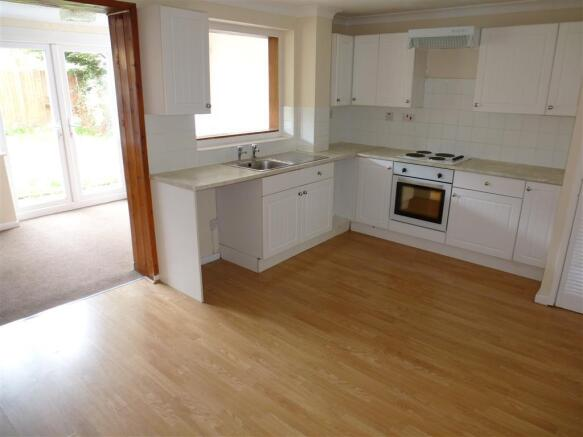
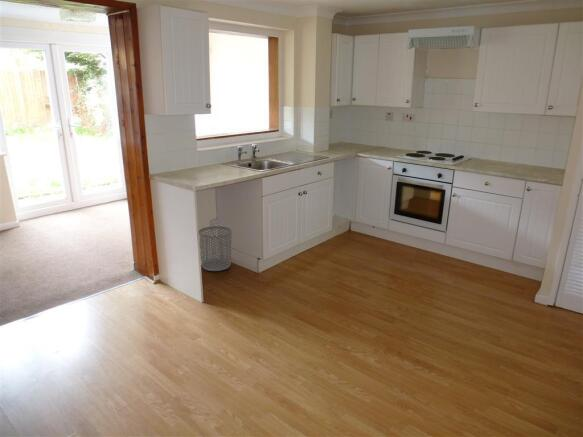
+ waste bin (215, 248)
